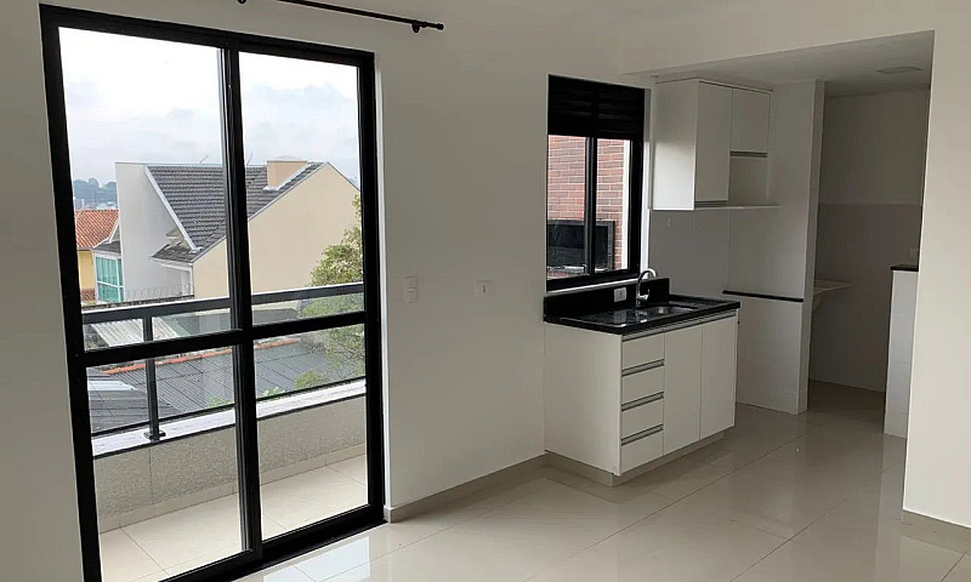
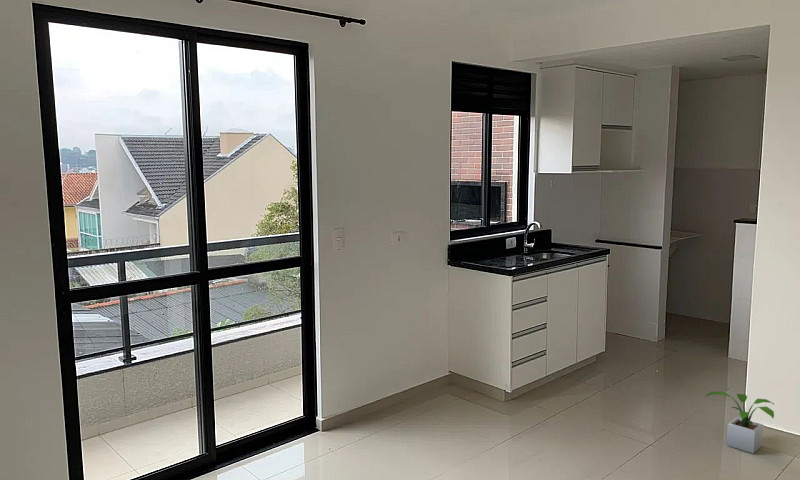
+ potted plant (742, 419)
